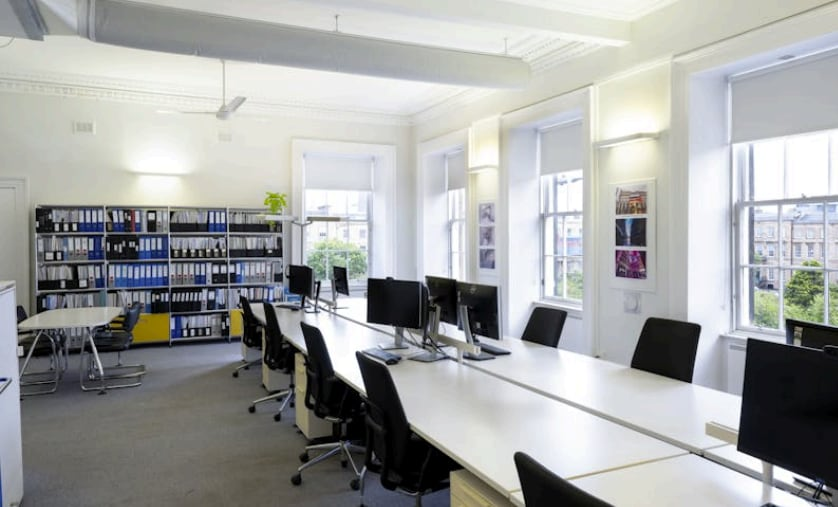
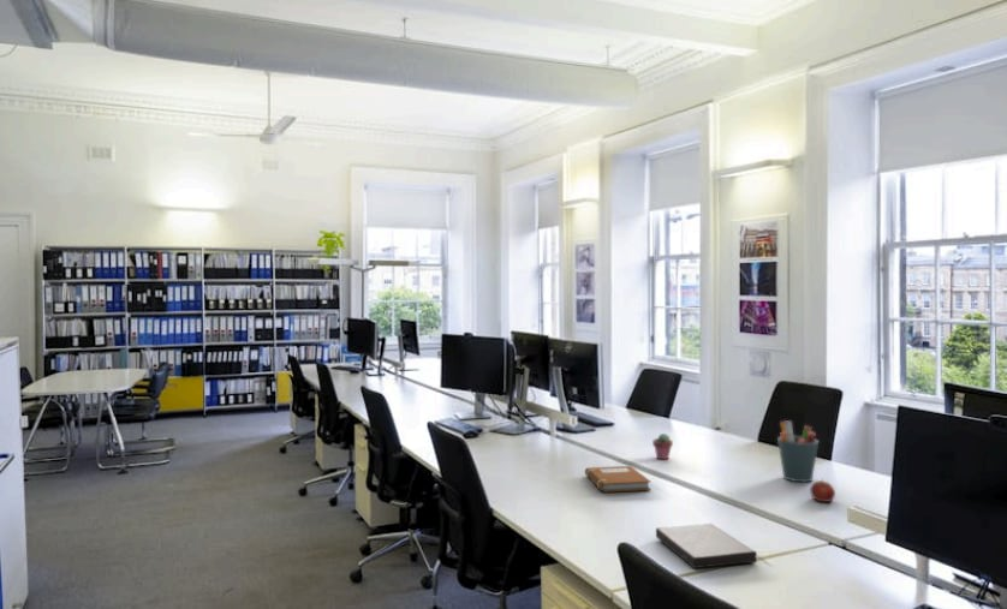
+ book (703, 544)
+ apple (822, 489)
+ notebook (615, 478)
+ potted succulent (662, 446)
+ pen holder (797, 448)
